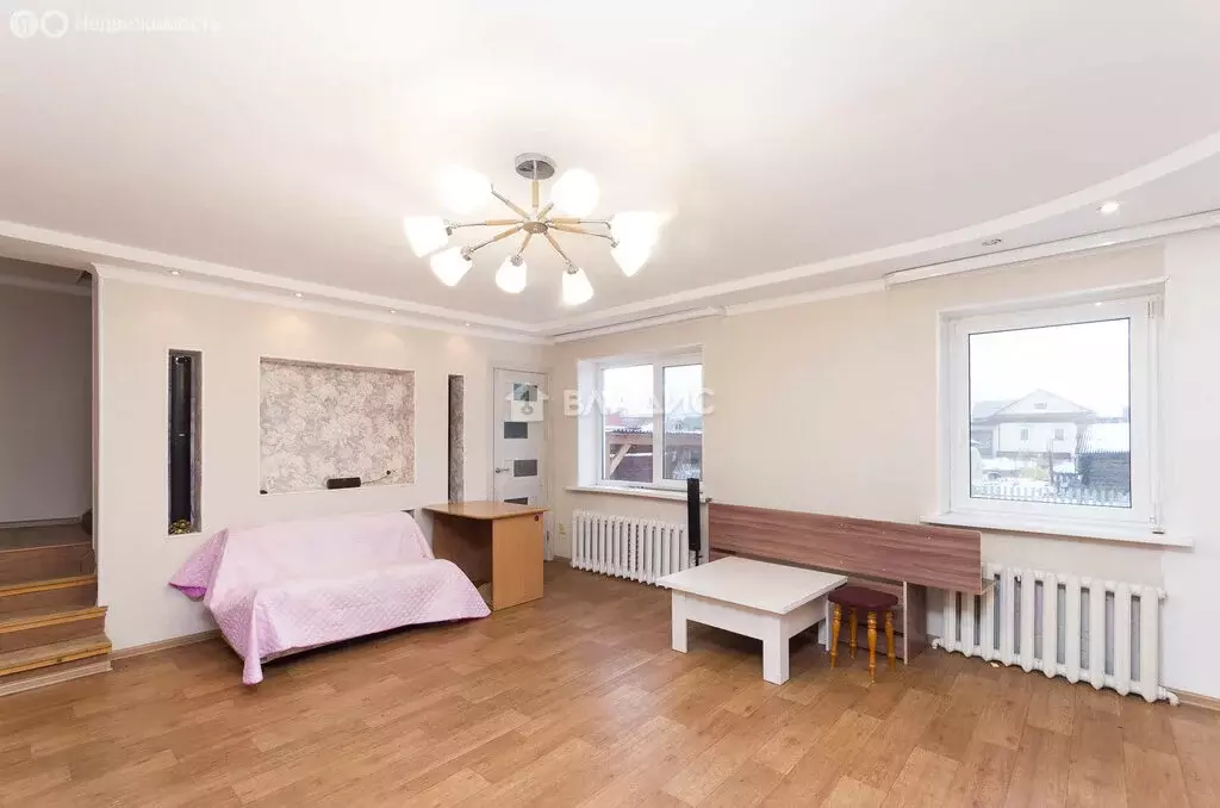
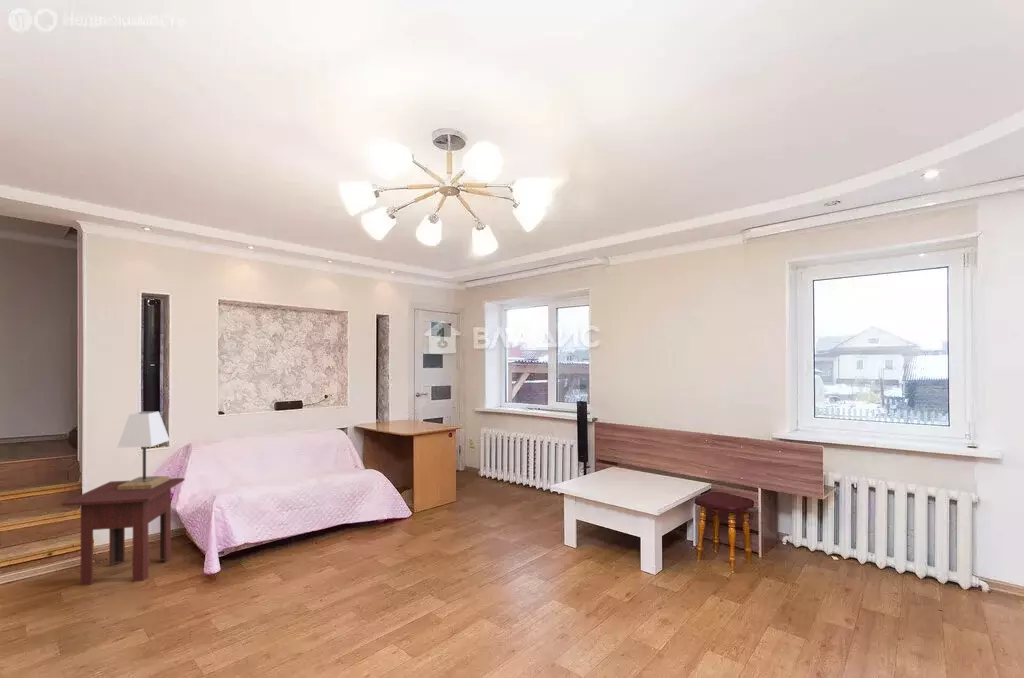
+ side table (128, 527)
+ lamp (144, 448)
